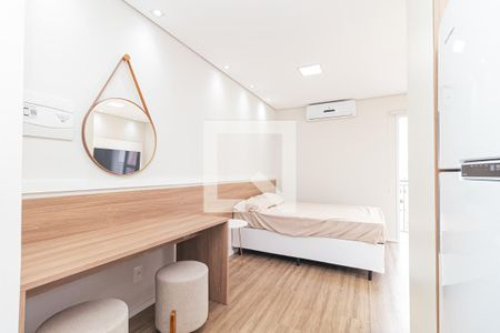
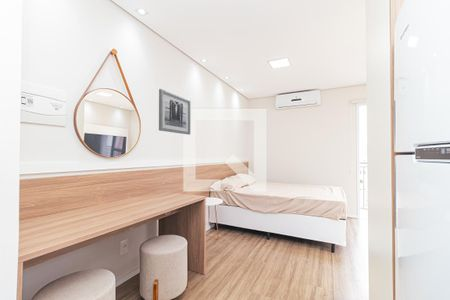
+ wall art (176, 114)
